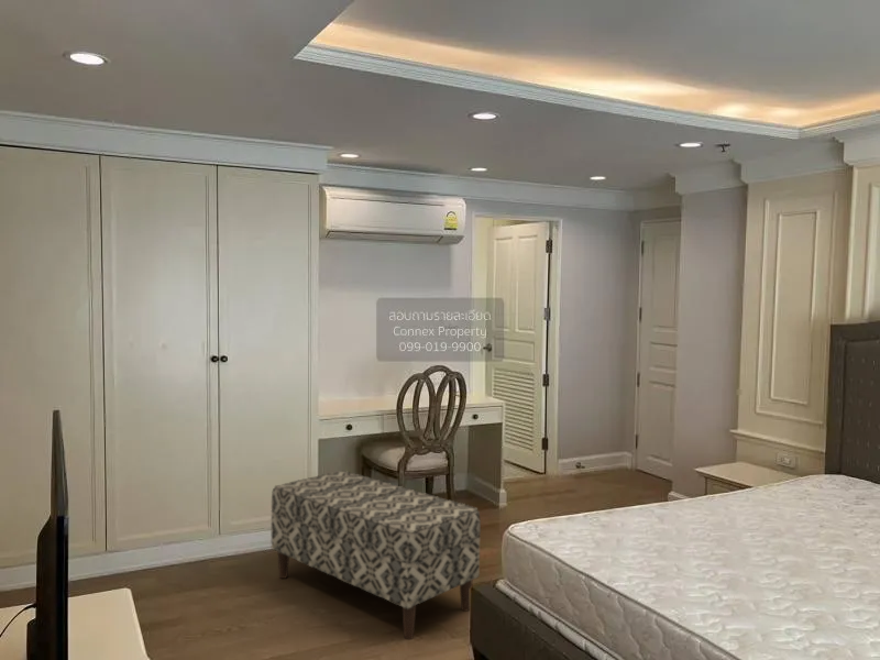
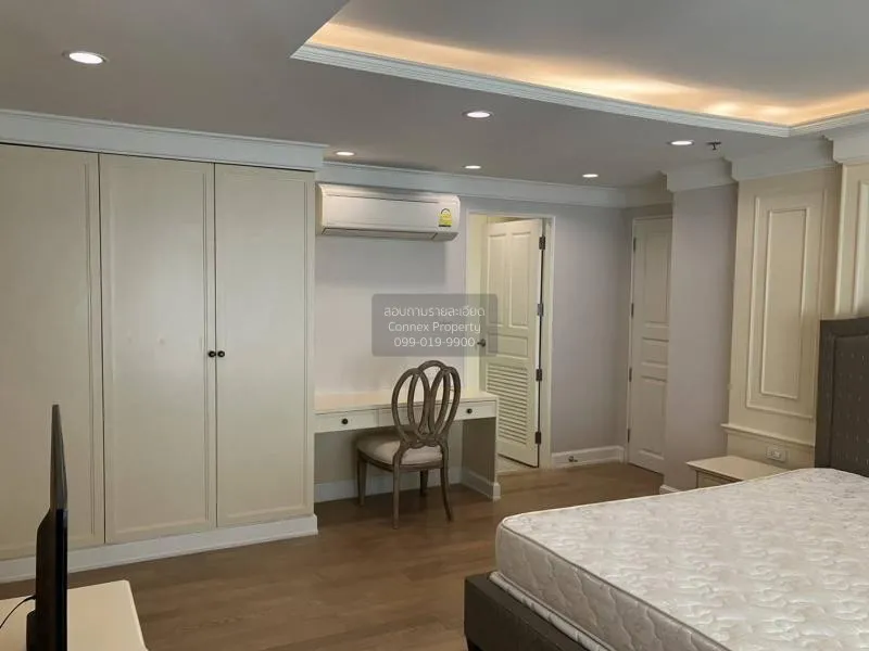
- bench (370, 544)
